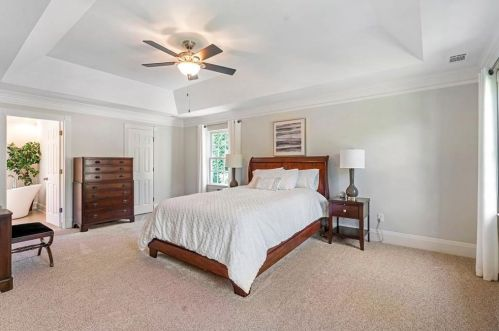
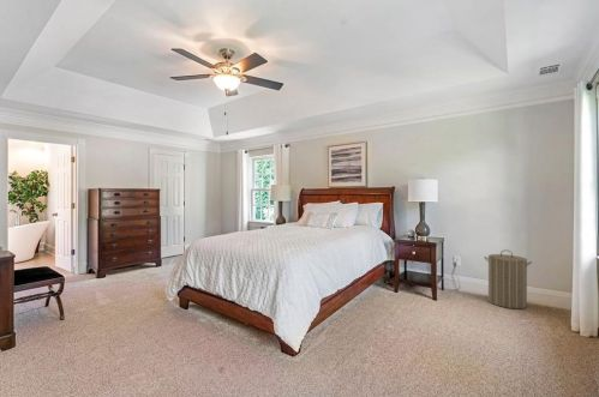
+ laundry hamper (507, 276)
